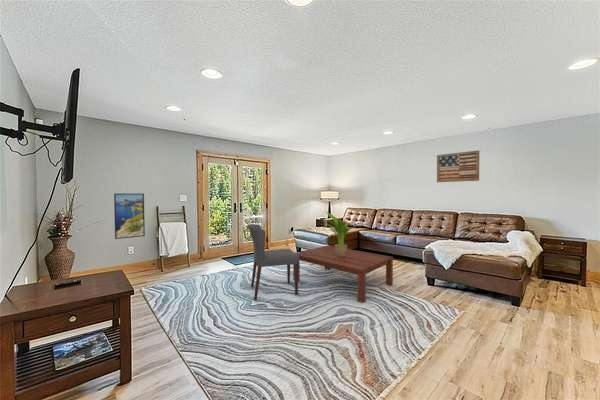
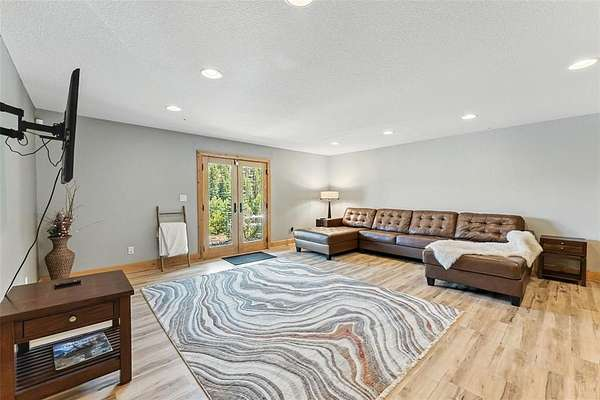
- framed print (129, 215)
- chair (272, 257)
- wall art (456, 167)
- coffee table (341, 268)
- potted plant (338, 233)
